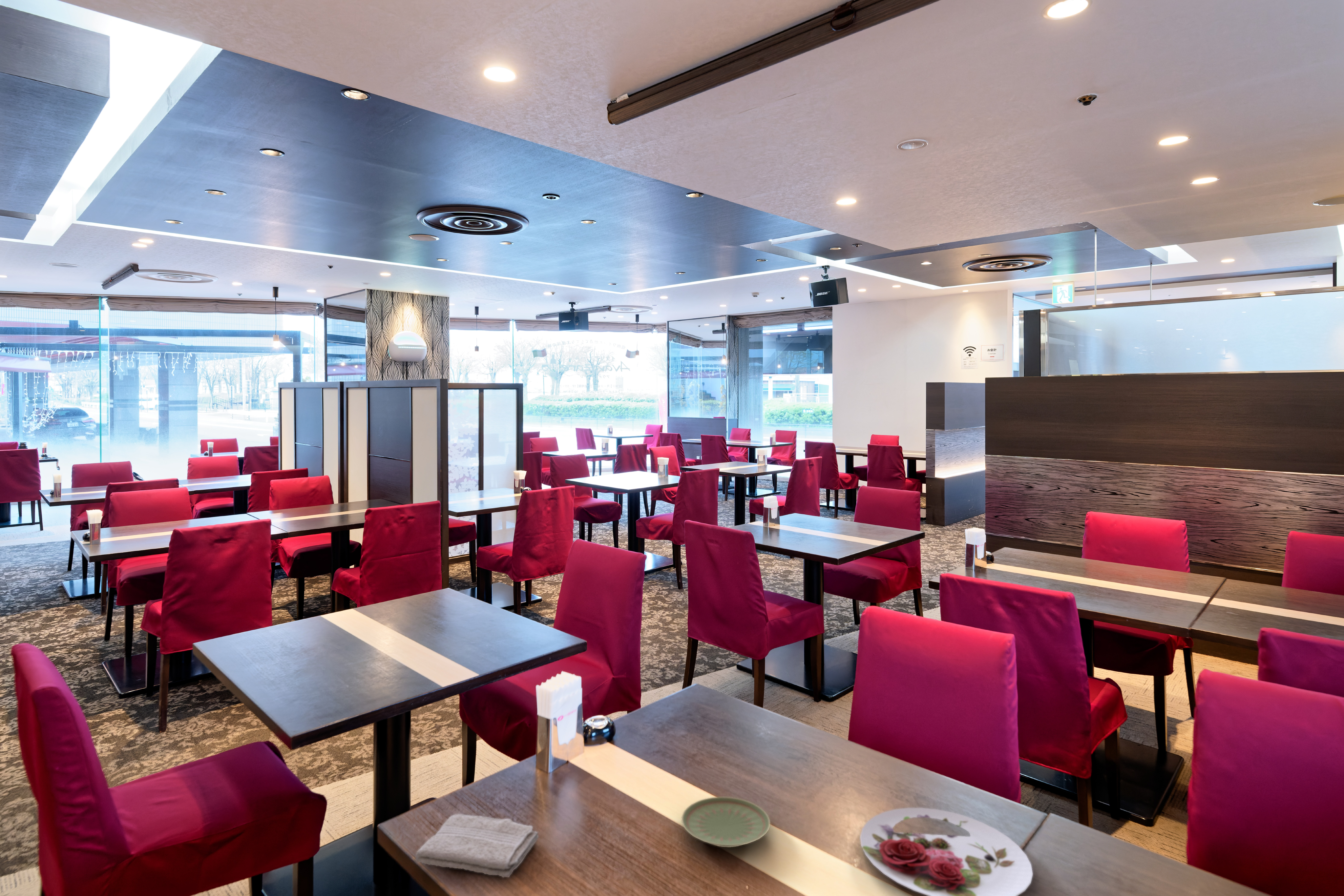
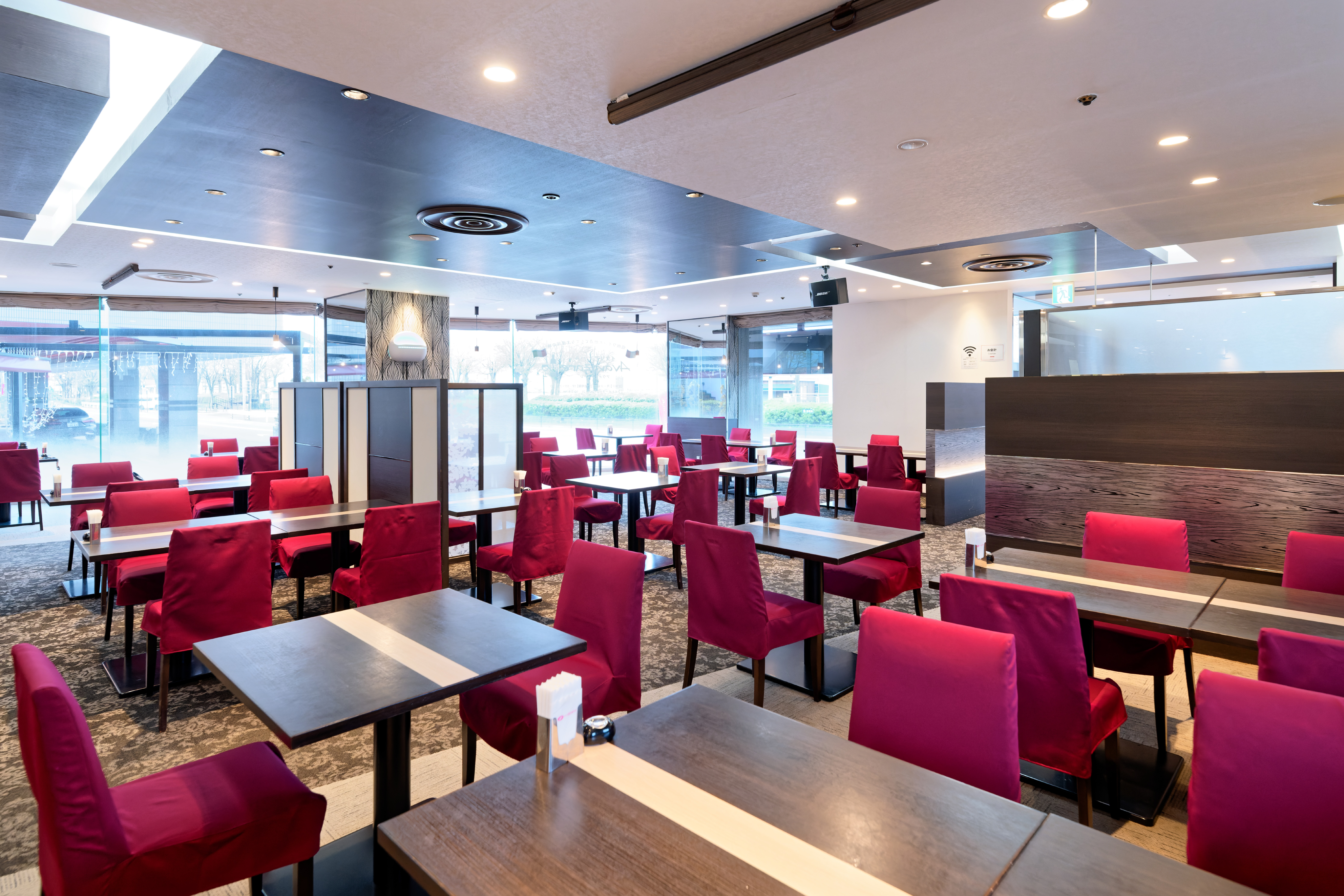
- plate (943, 849)
- plate (725, 825)
- washcloth (479, 843)
